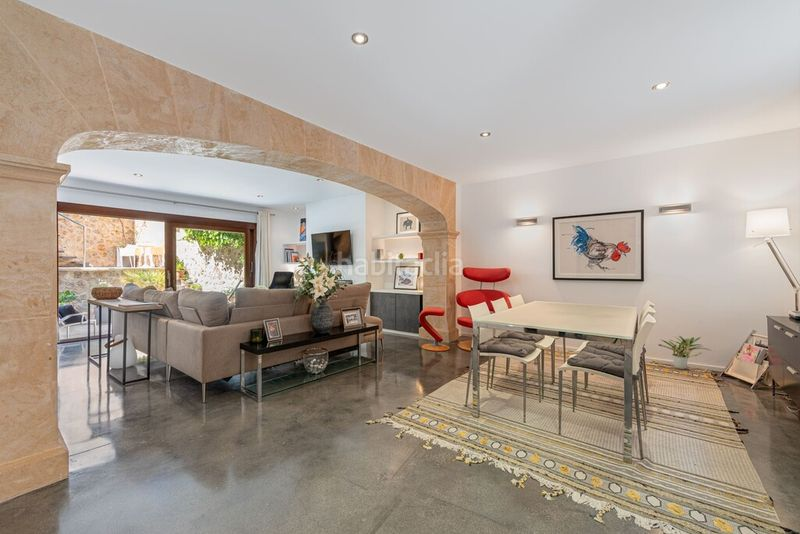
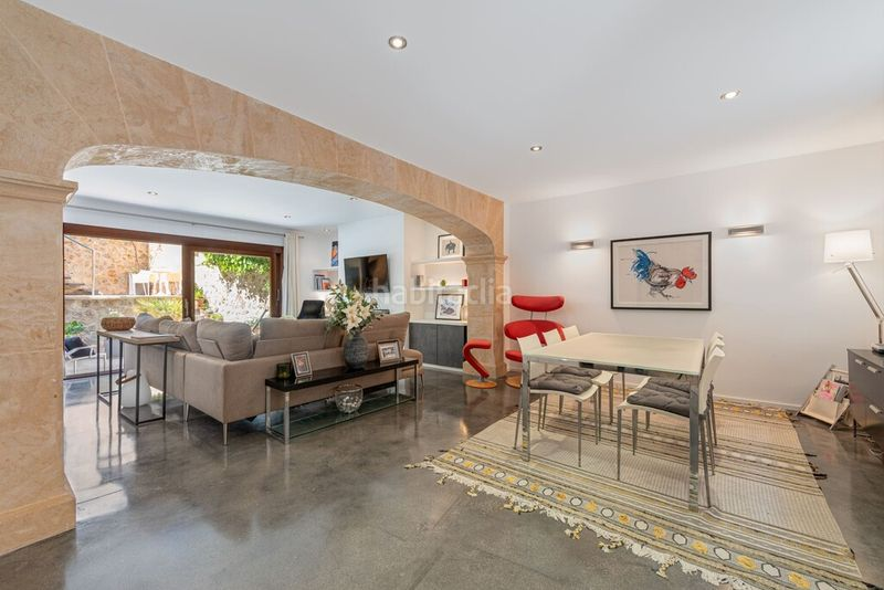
- potted plant (683, 352)
